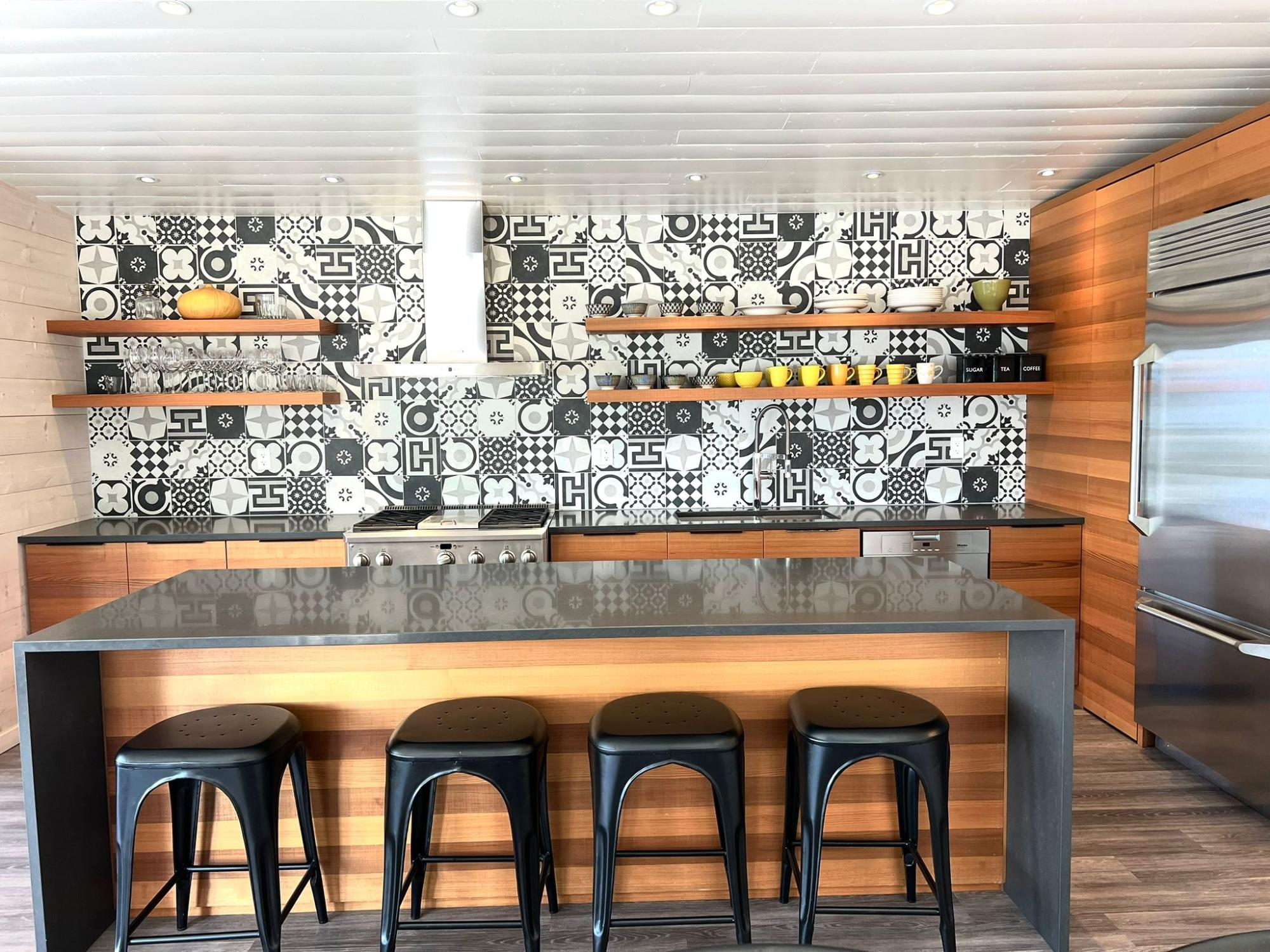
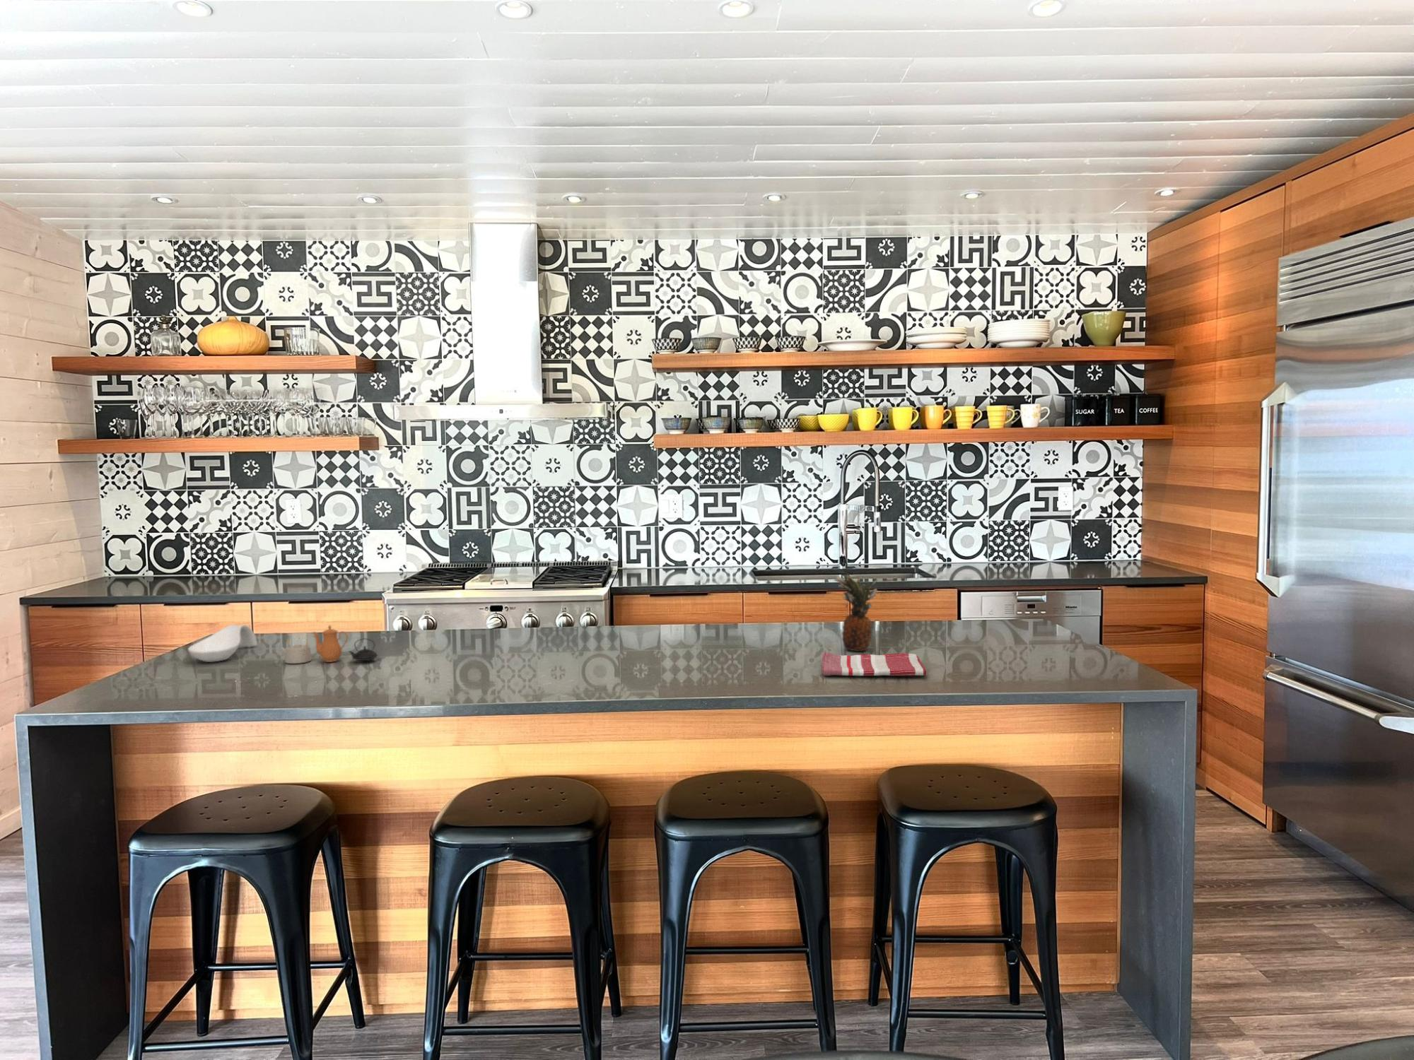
+ fruit (855, 610)
+ spoon rest (226, 641)
+ teapot (328, 644)
+ dish towel (872, 664)
